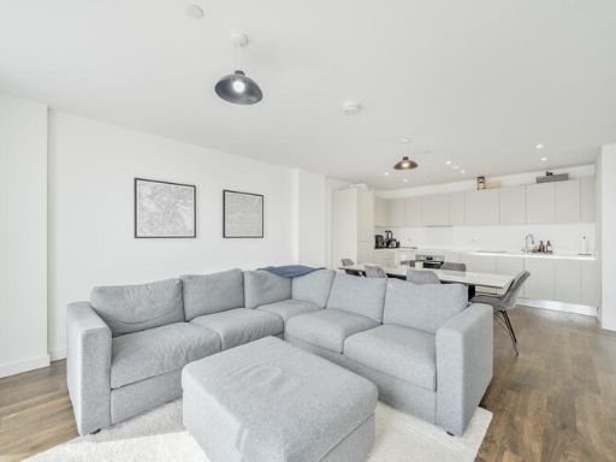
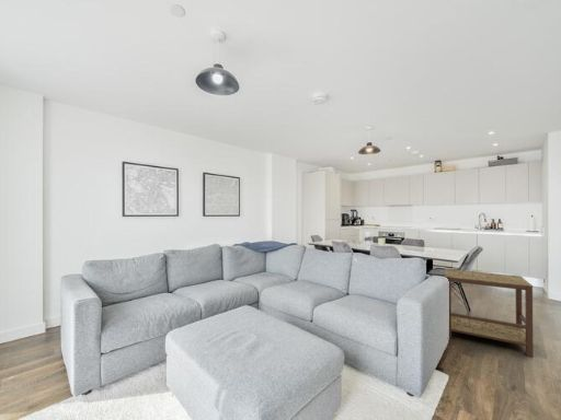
+ side table (480, 317)
